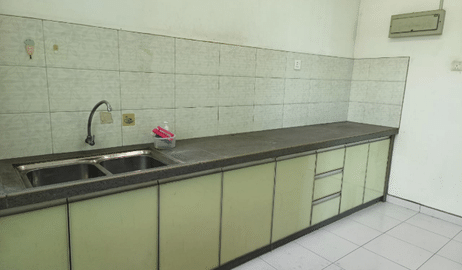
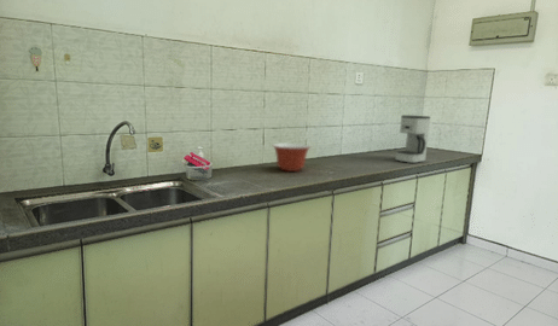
+ mixing bowl (290, 157)
+ coffee maker (413, 138)
